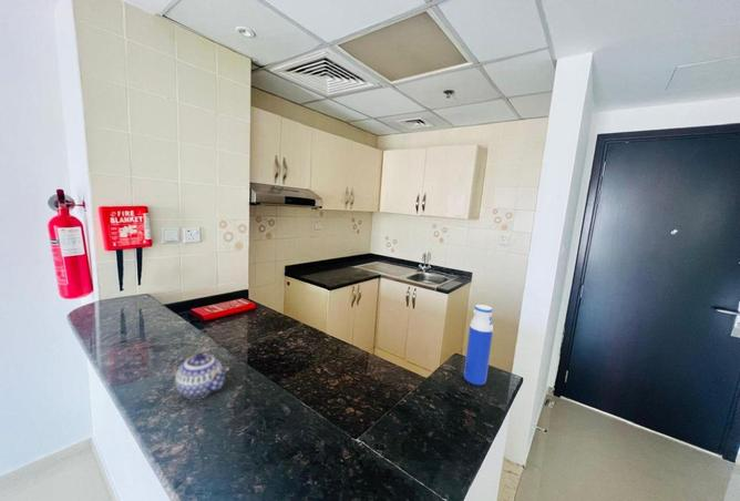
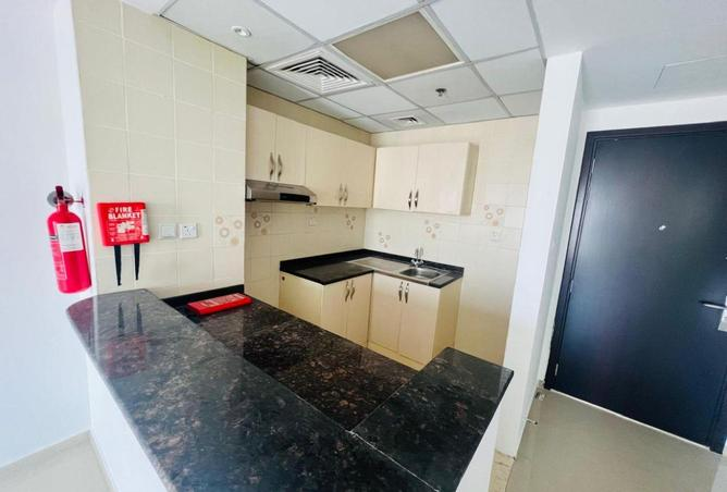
- water bottle (479, 344)
- teapot (199, 371)
